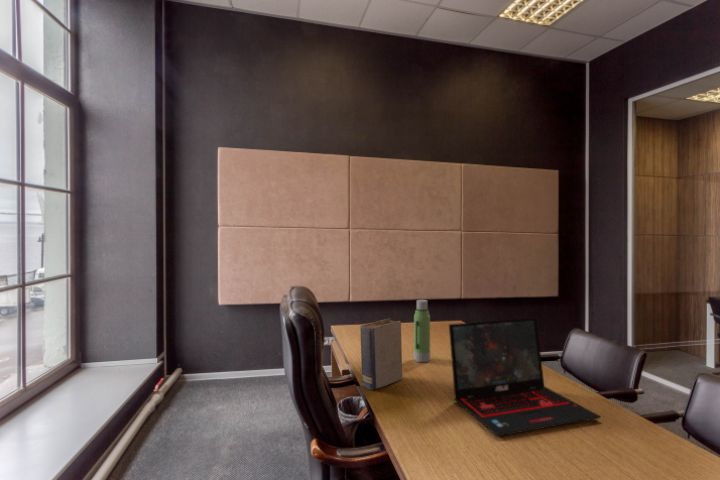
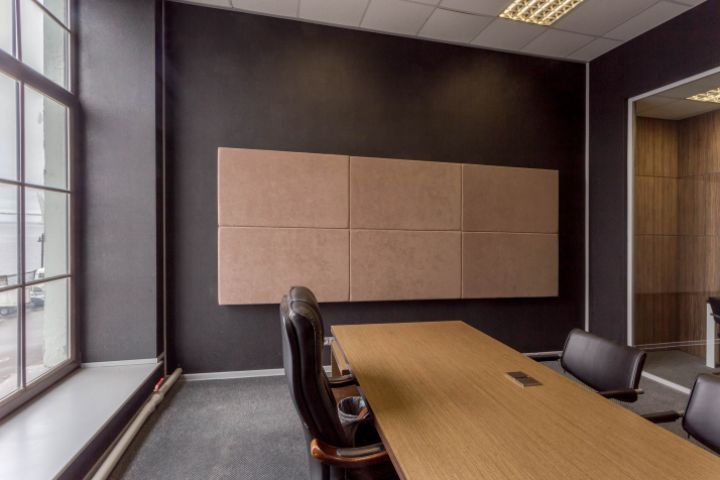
- book (381, 351)
- water bottle (421, 330)
- laptop (519, 369)
